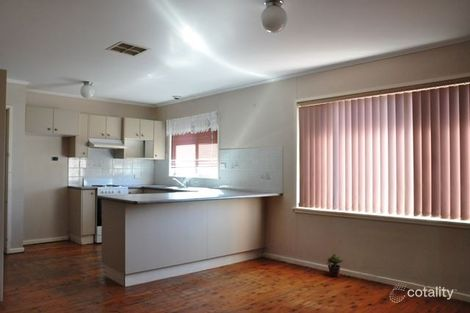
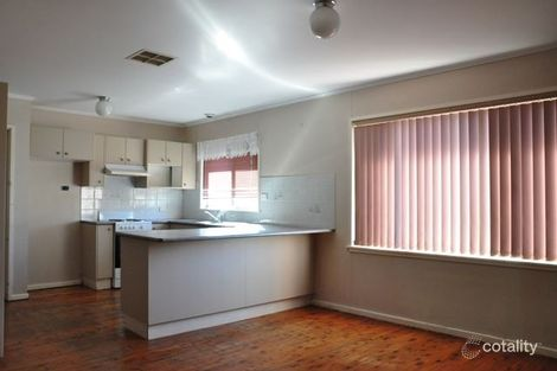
- potted plant (334, 264)
